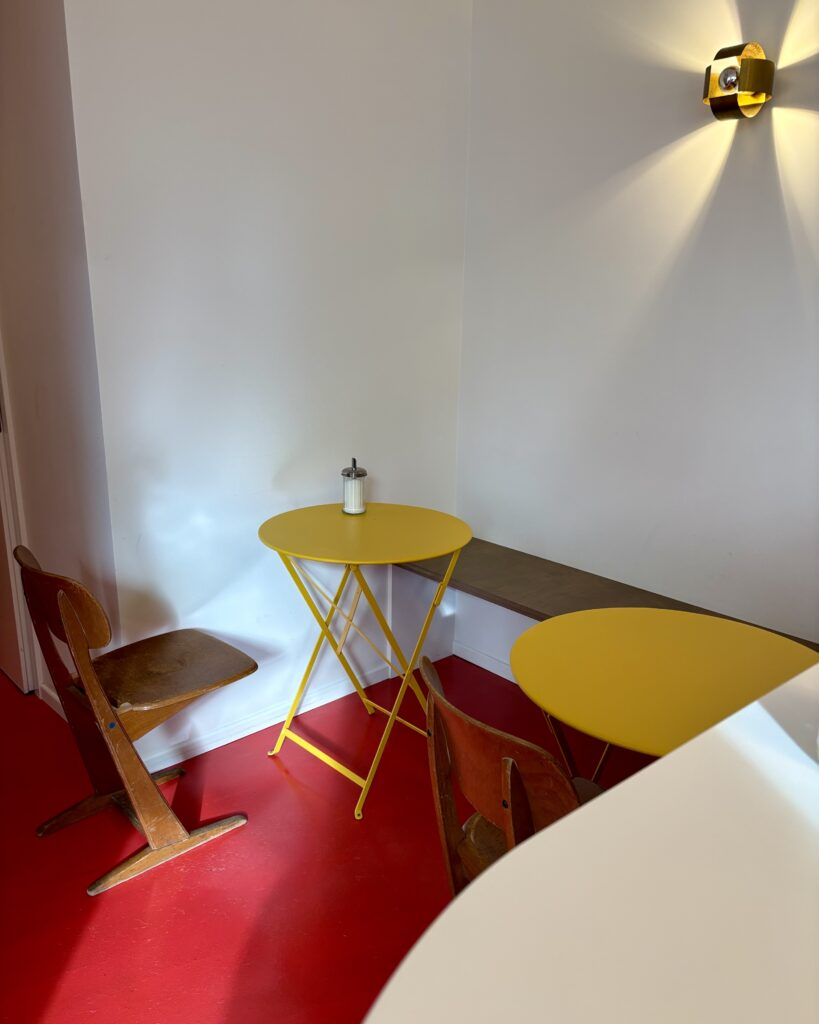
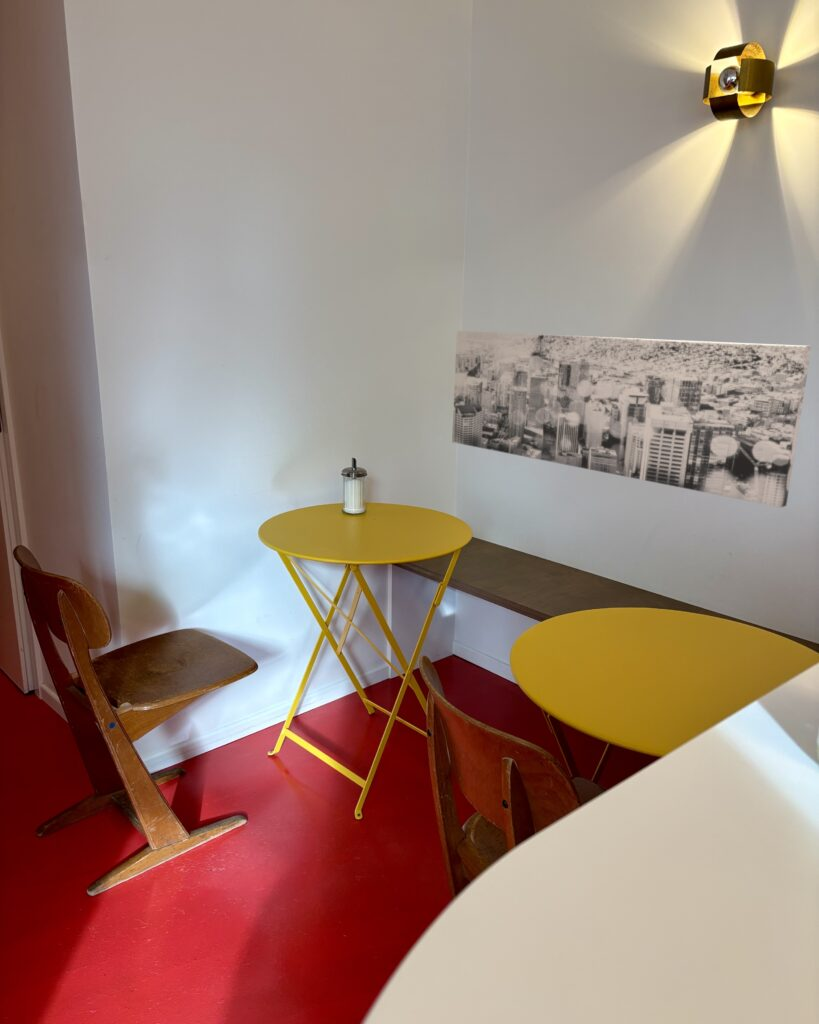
+ wall art (594, 404)
